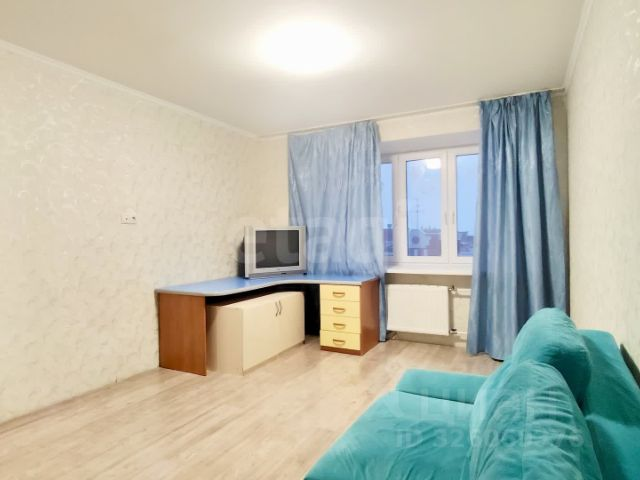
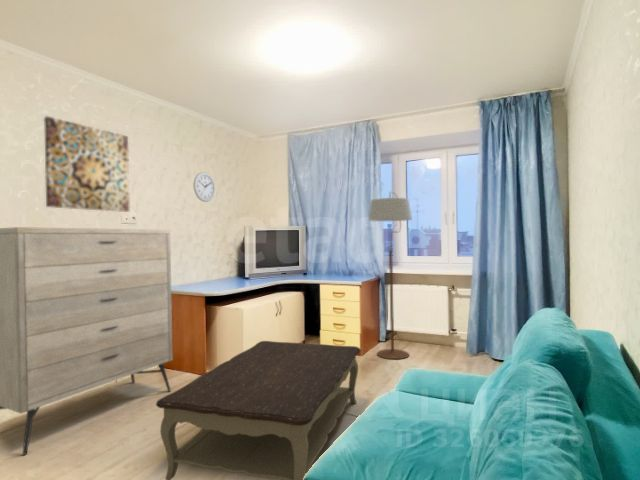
+ wall clock (205, 187)
+ floor lamp (392, 272)
+ wall art (90, 168)
+ coffee table (277, 401)
+ dresser (88, 320)
